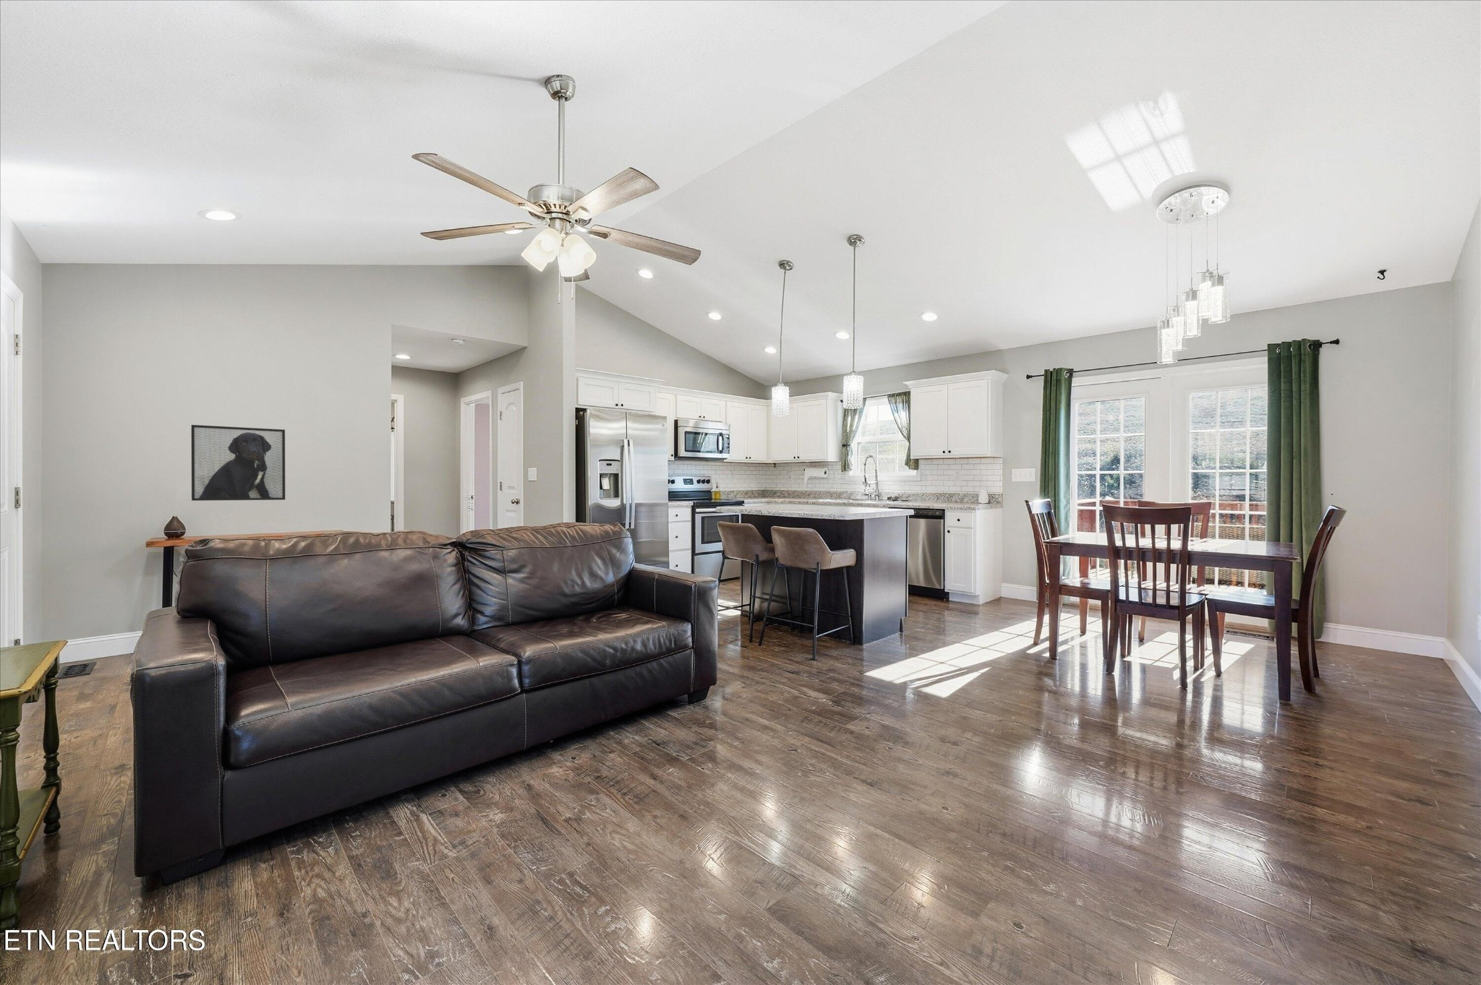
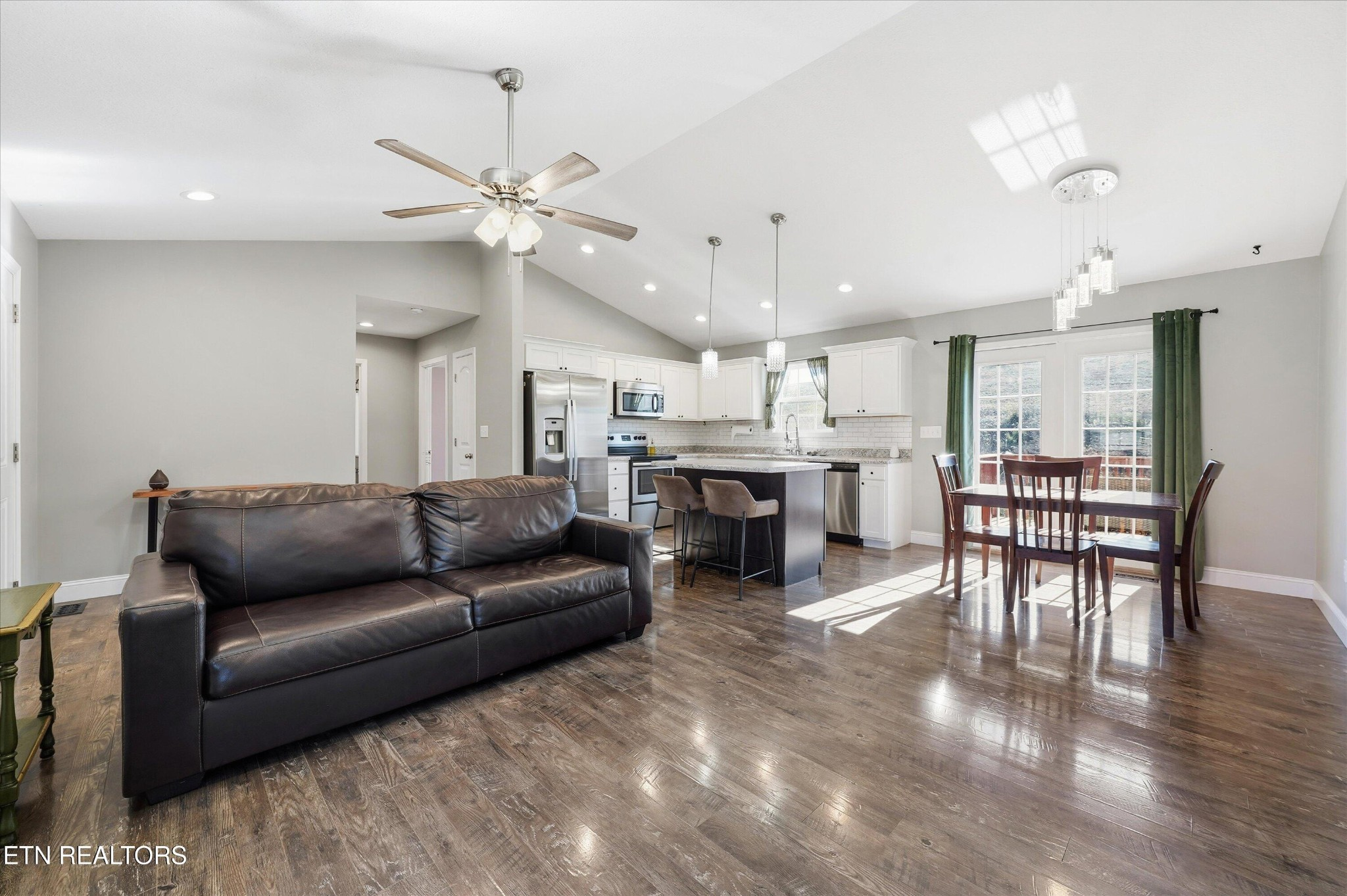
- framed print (240, 463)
